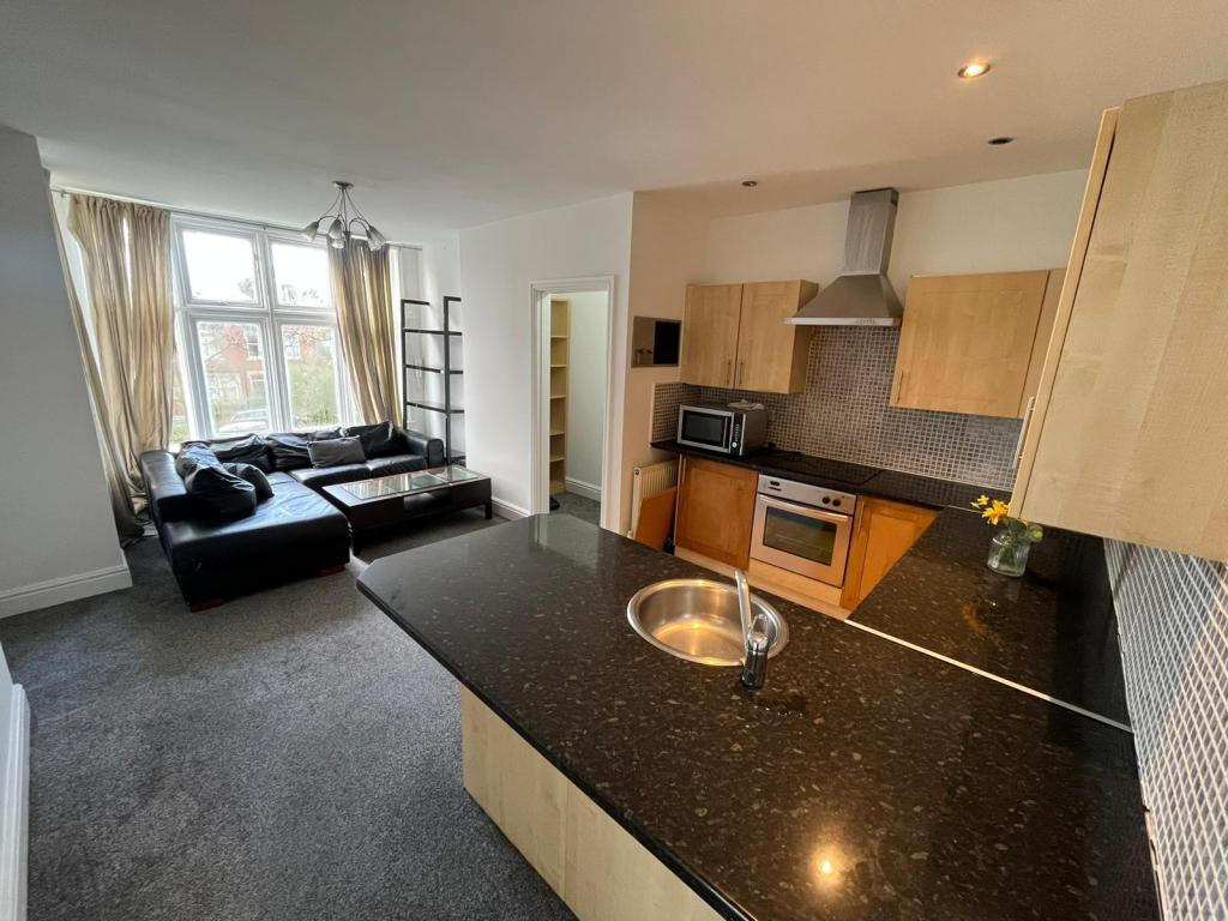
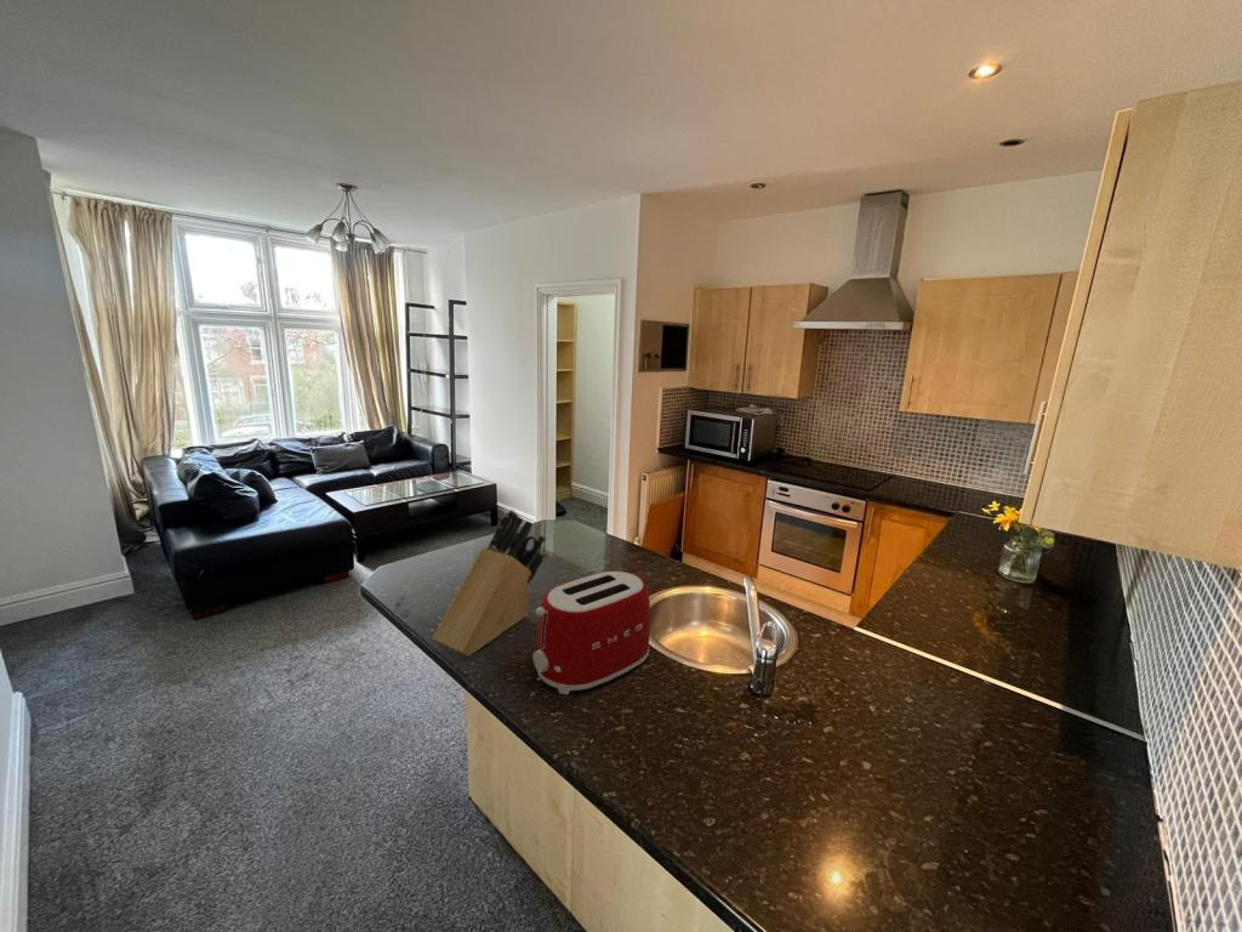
+ toaster (593, 625)
+ knife block (494, 574)
